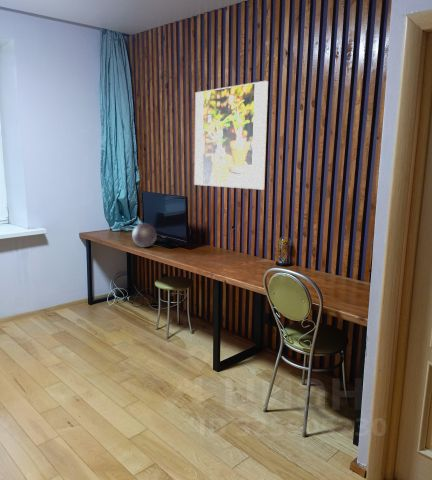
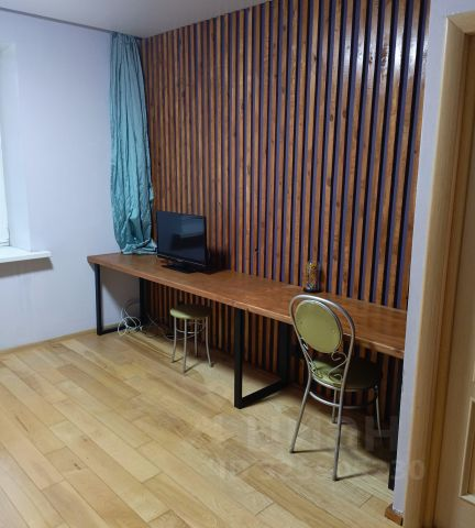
- decorative ball (144, 235)
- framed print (227, 138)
